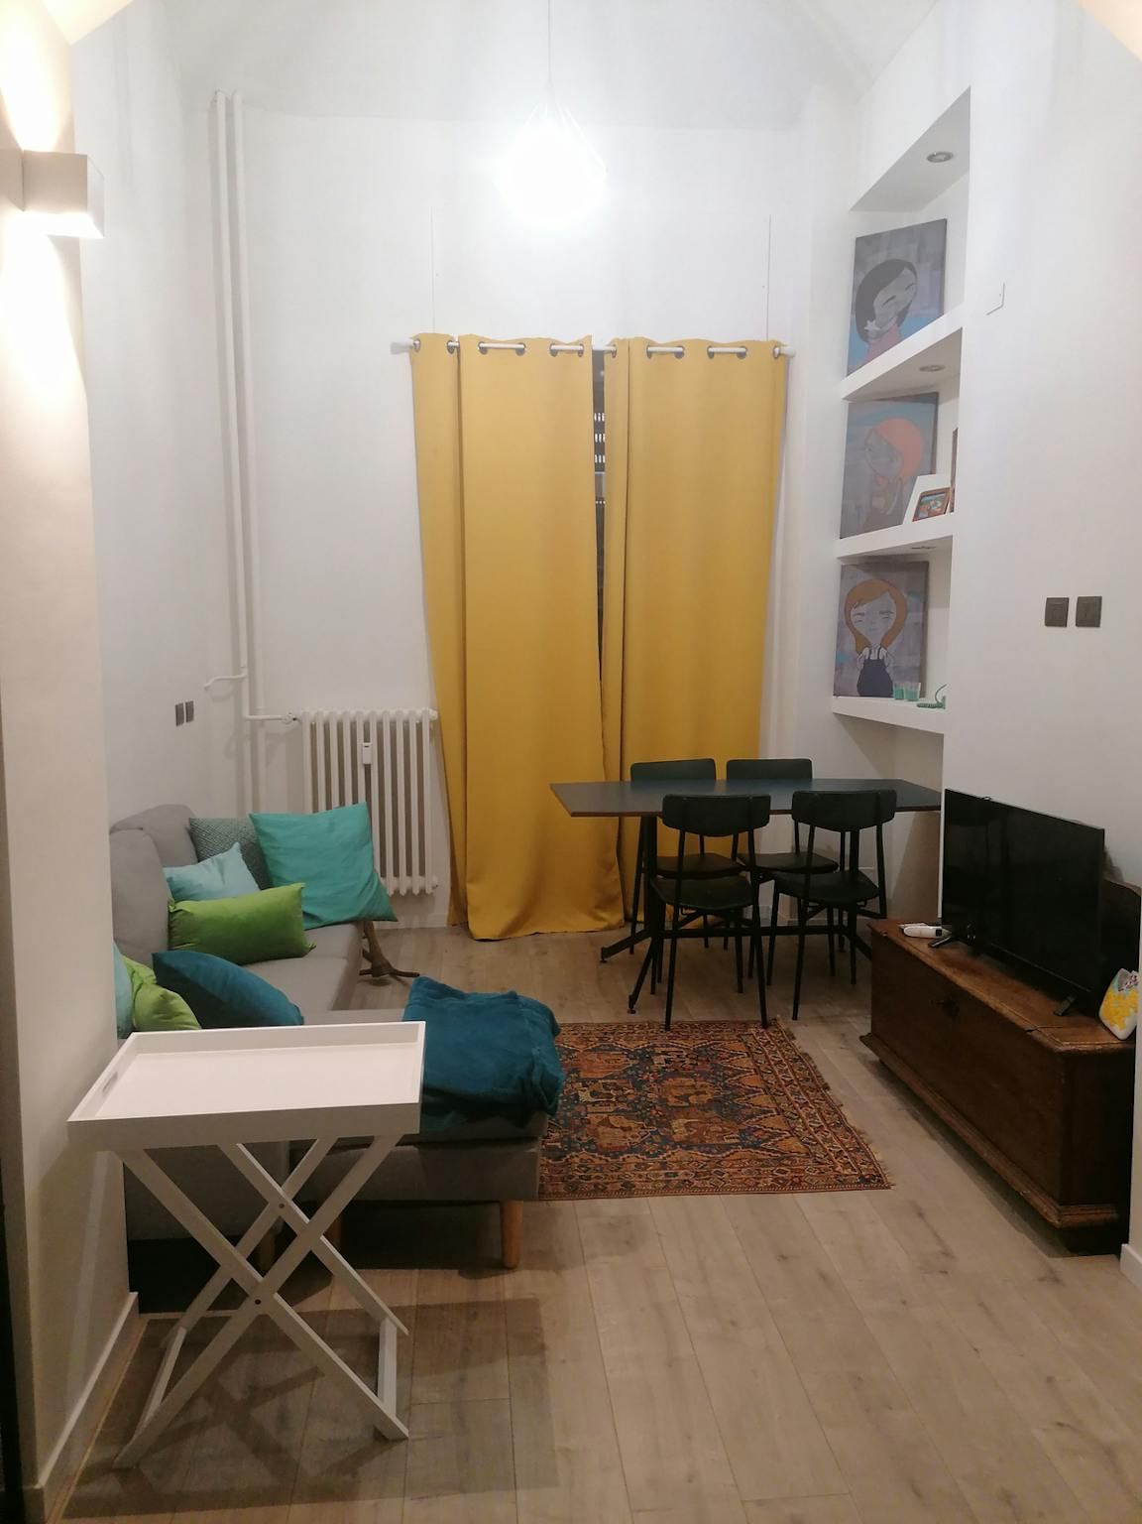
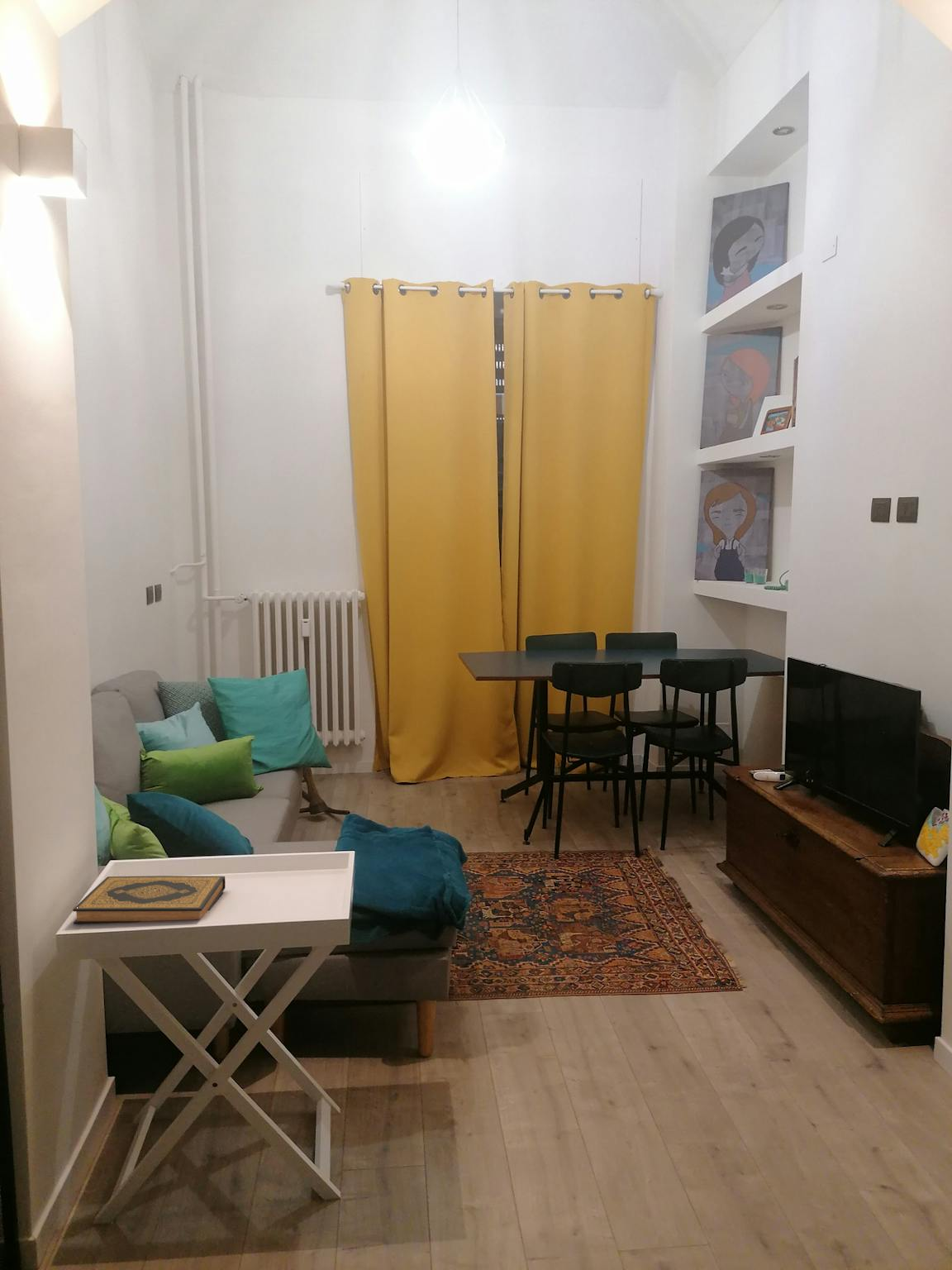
+ hardback book (152, 898)
